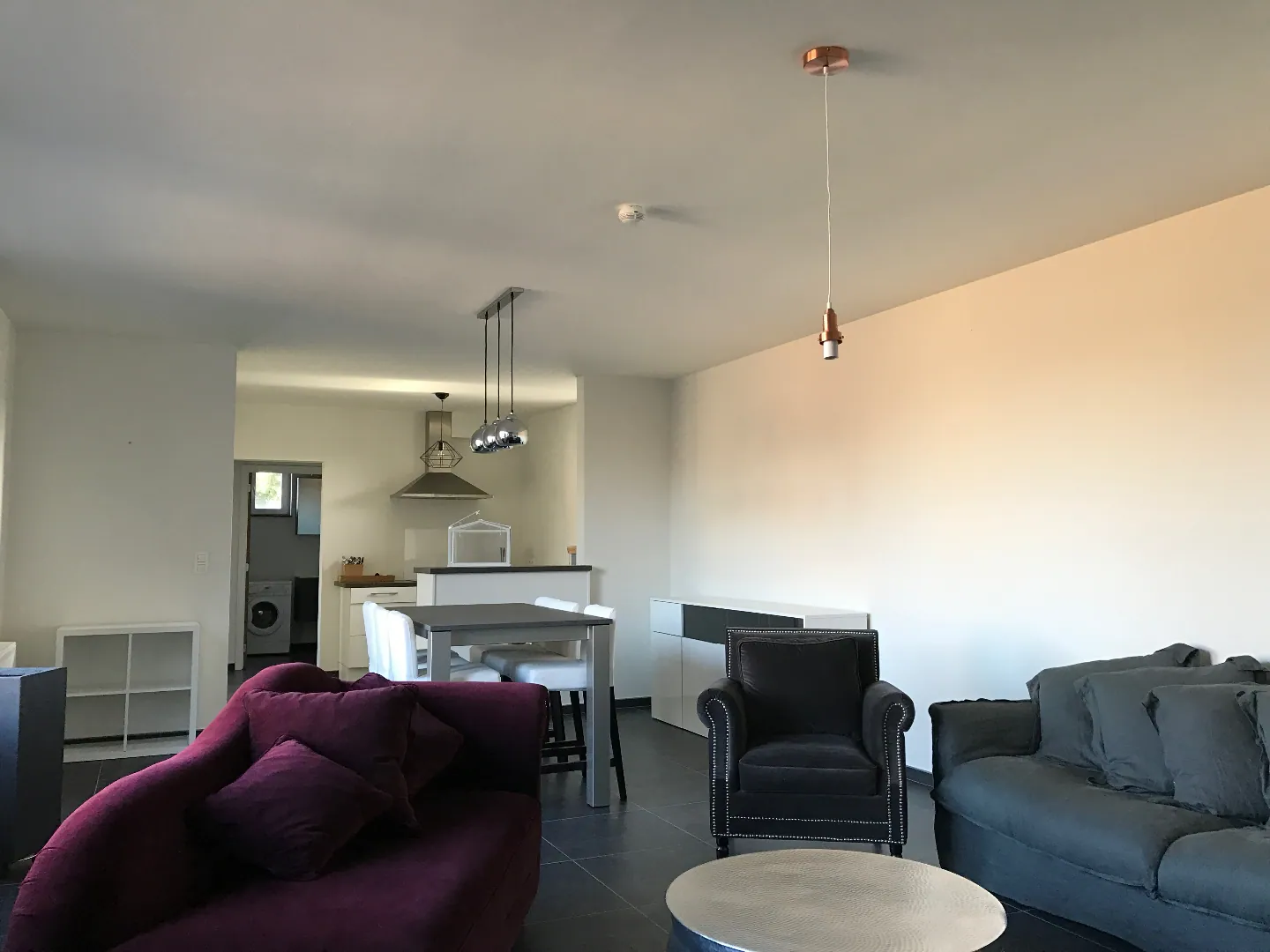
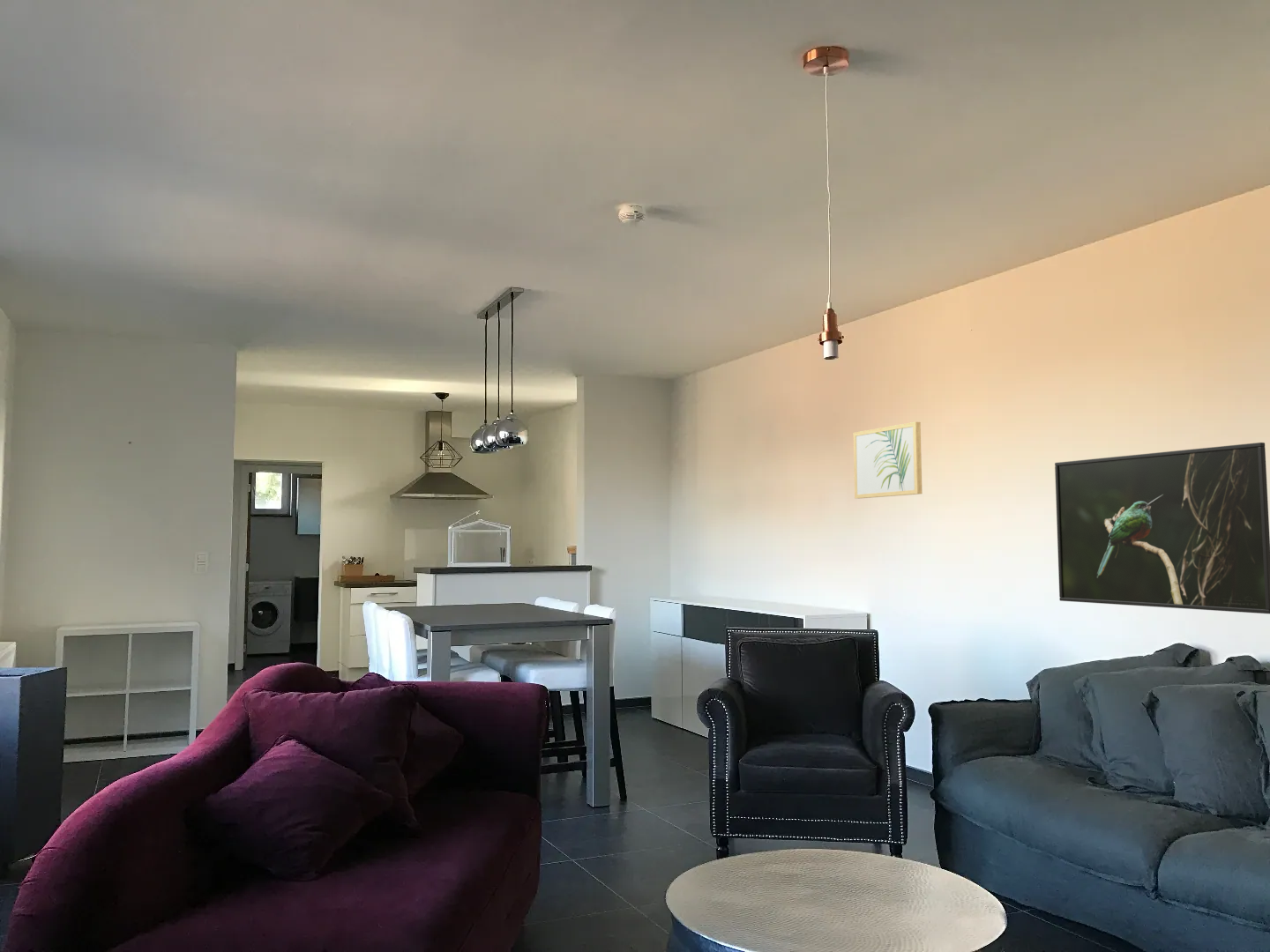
+ wall art (885, 461)
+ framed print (1152, 529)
